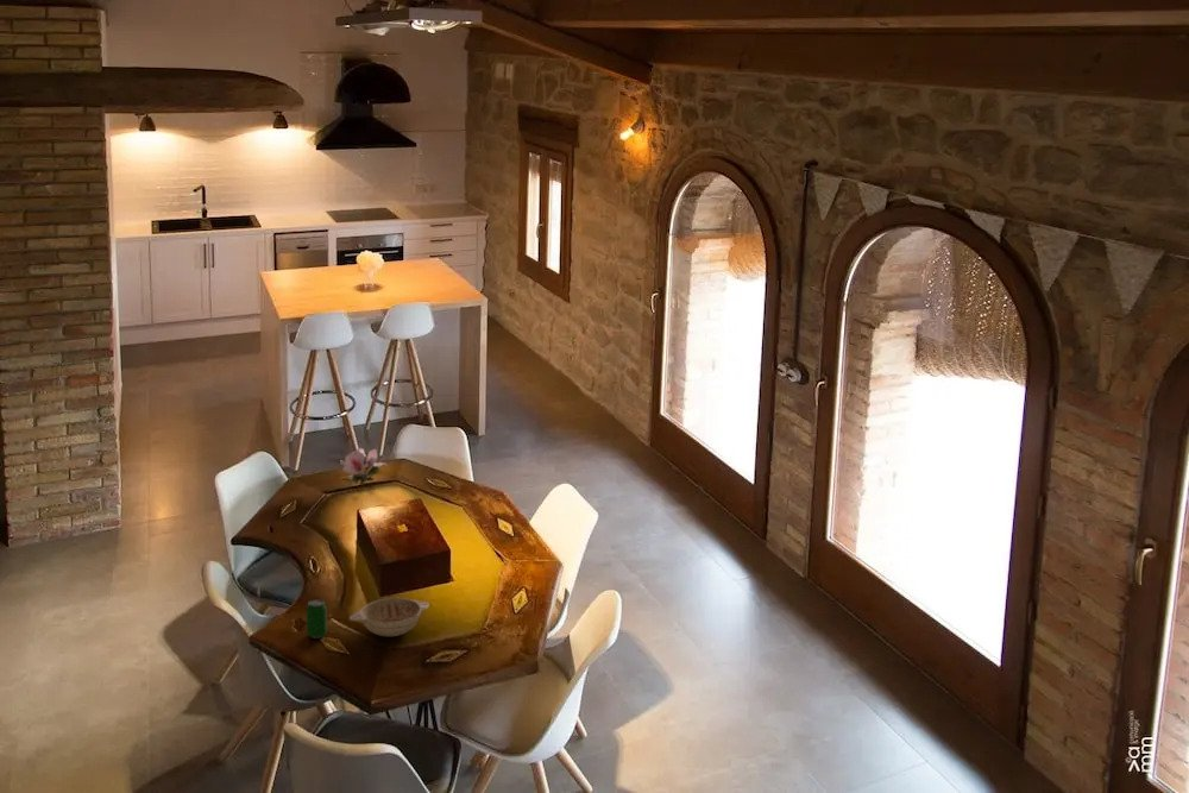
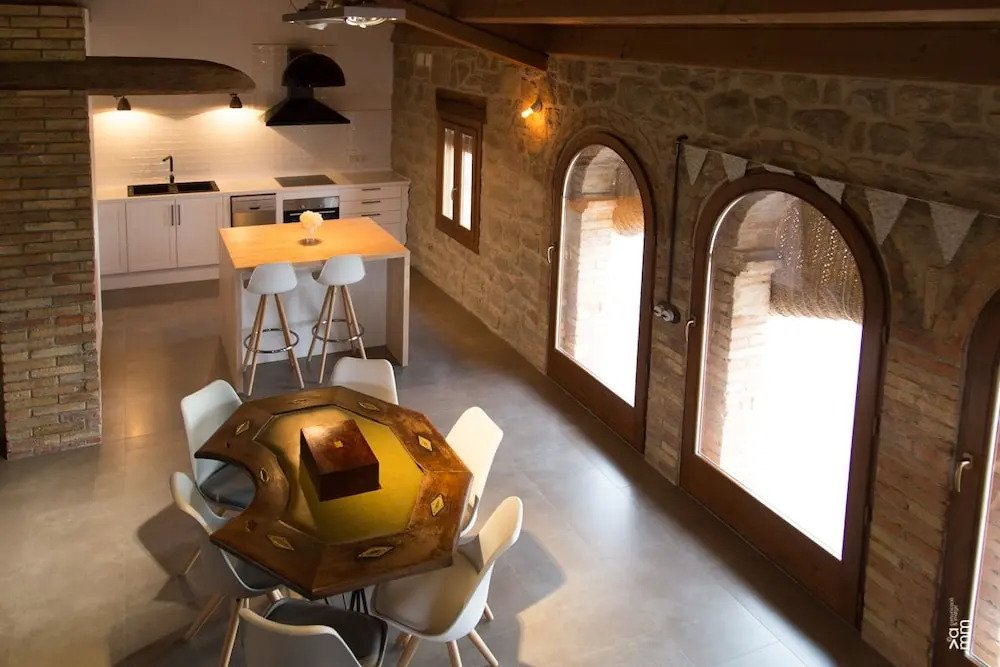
- decorative bowl (390, 619)
- beverage can (316, 618)
- flower (363, 470)
